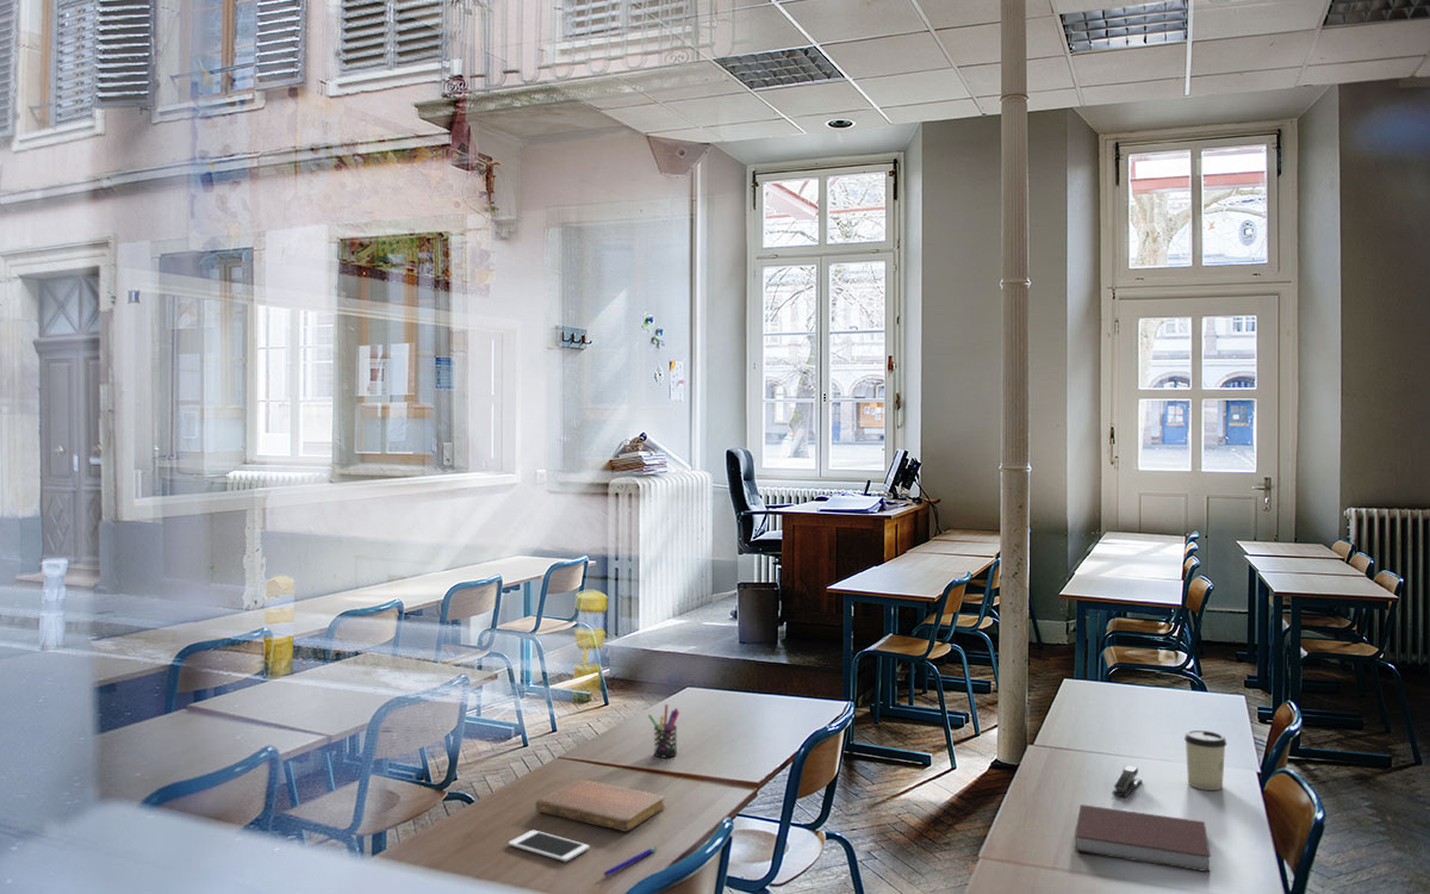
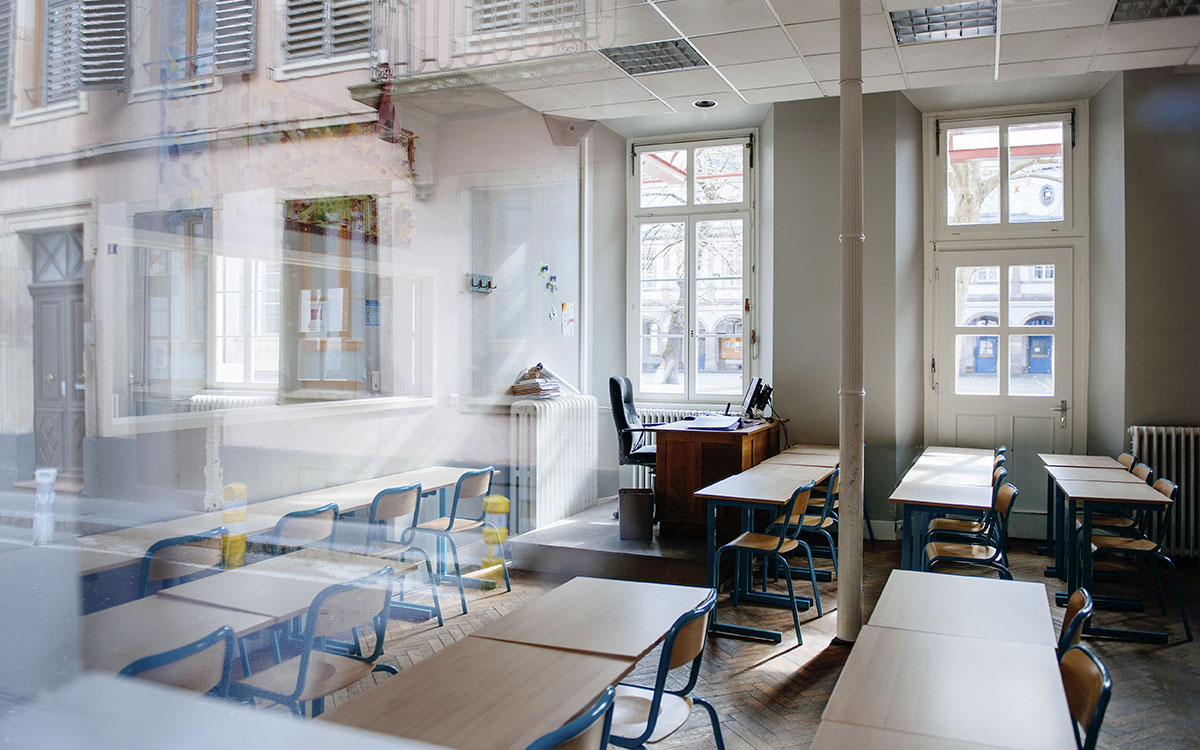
- cup (1205, 759)
- cell phone (548, 845)
- pen holder (663, 730)
- notebook (601, 803)
- notebook (1140, 836)
- stapler (1126, 778)
- pen (630, 861)
